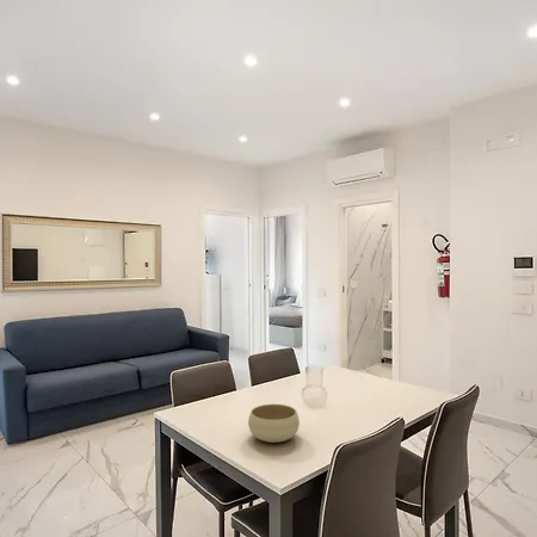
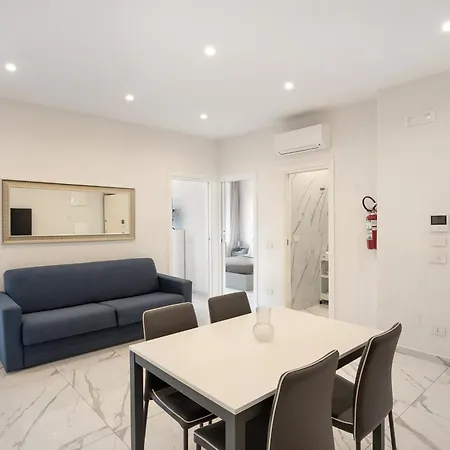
- bowl (273, 424)
